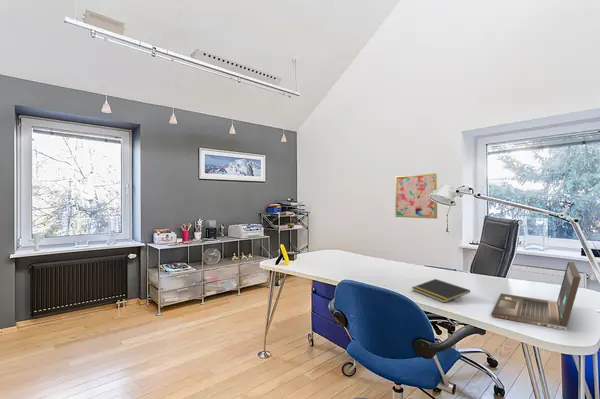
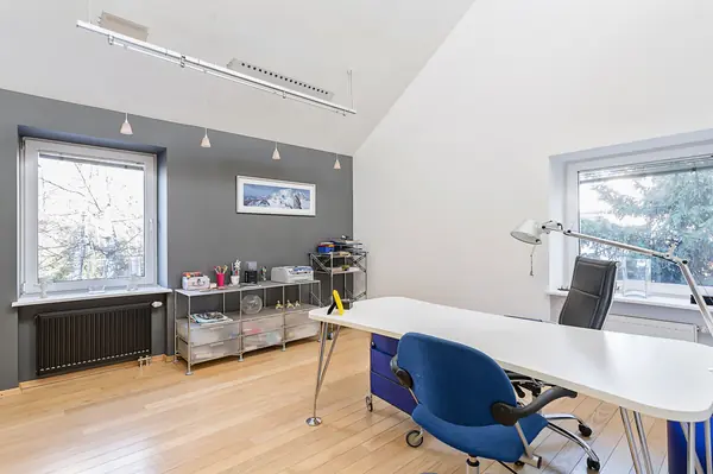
- notepad (439, 289)
- laptop (534, 298)
- wall art (415, 196)
